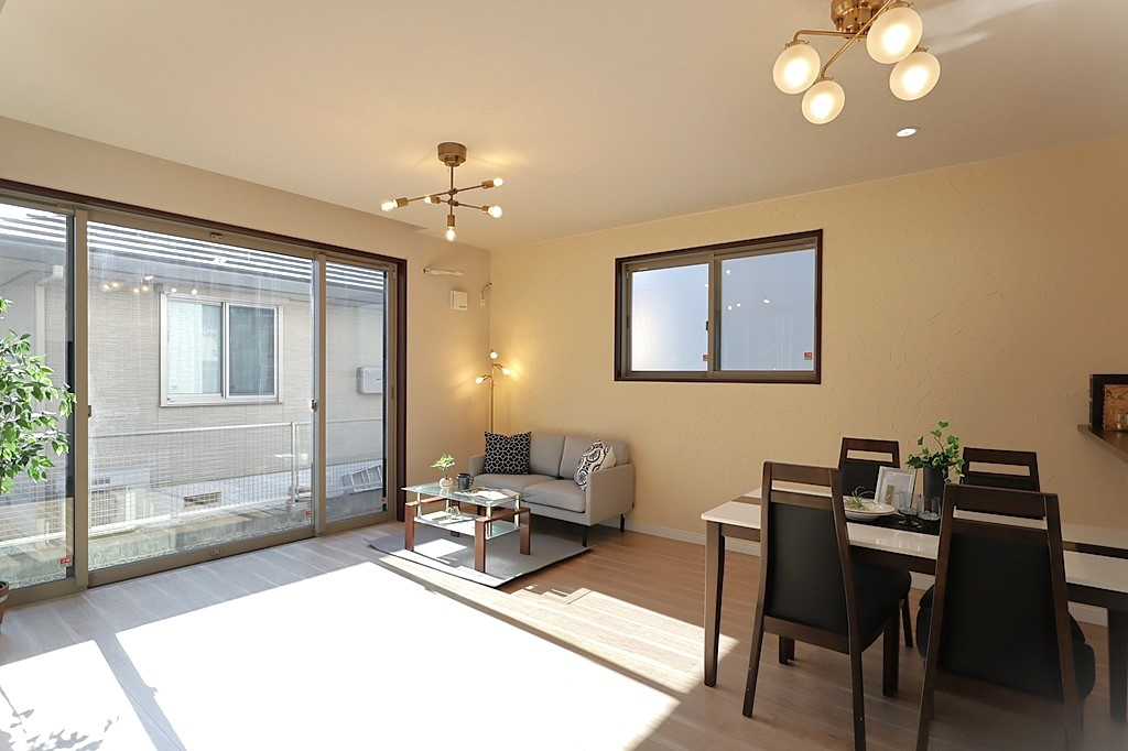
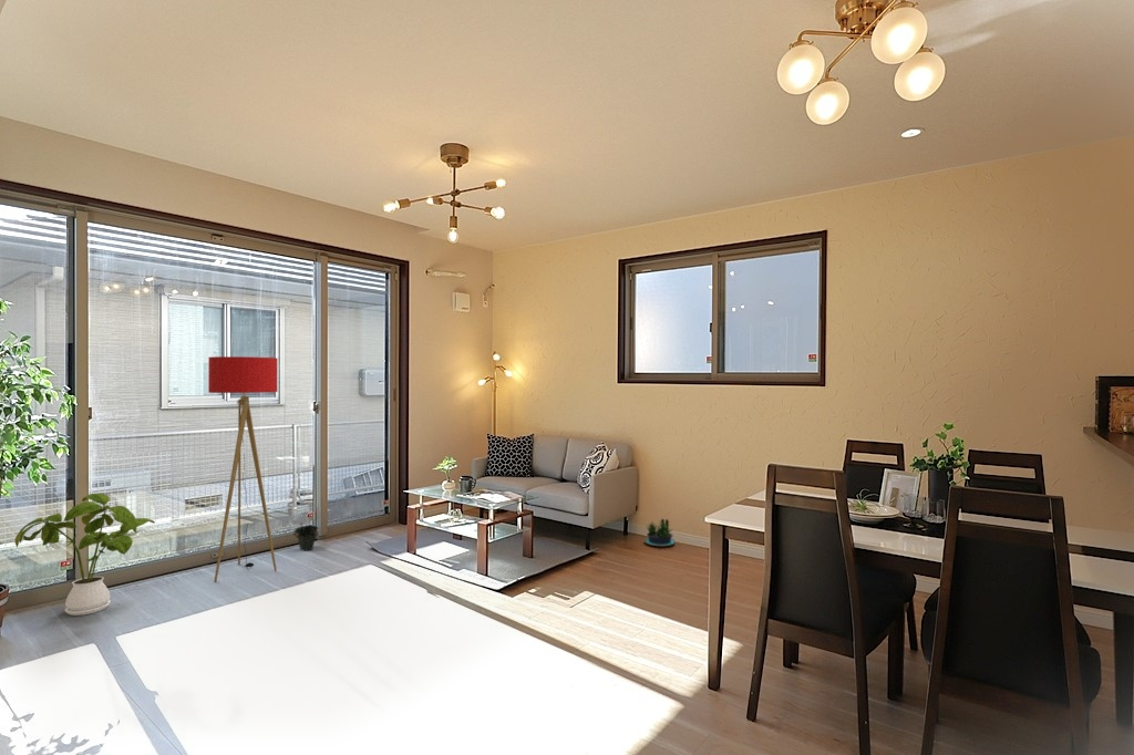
+ potted plant (661, 531)
+ house plant (100, 551)
+ floor lamp (244, 465)
+ potted plant (307, 527)
